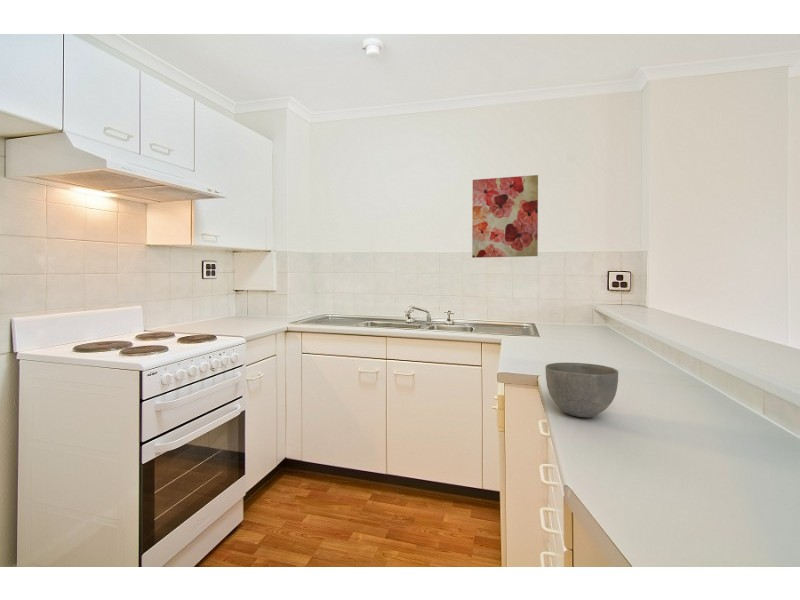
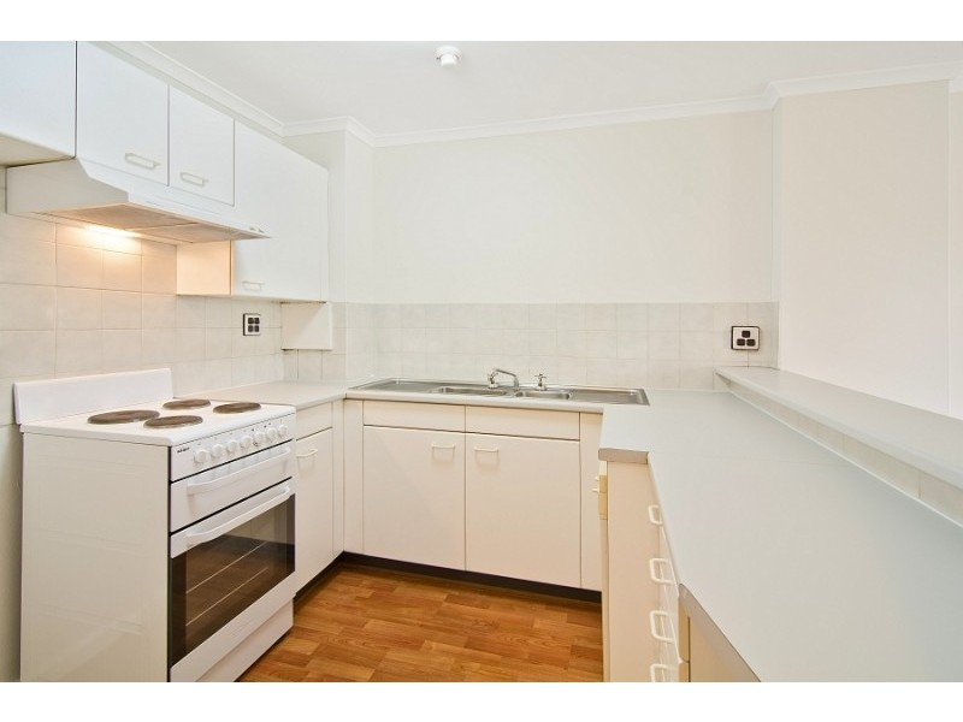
- bowl (580, 391)
- wall art (504, 217)
